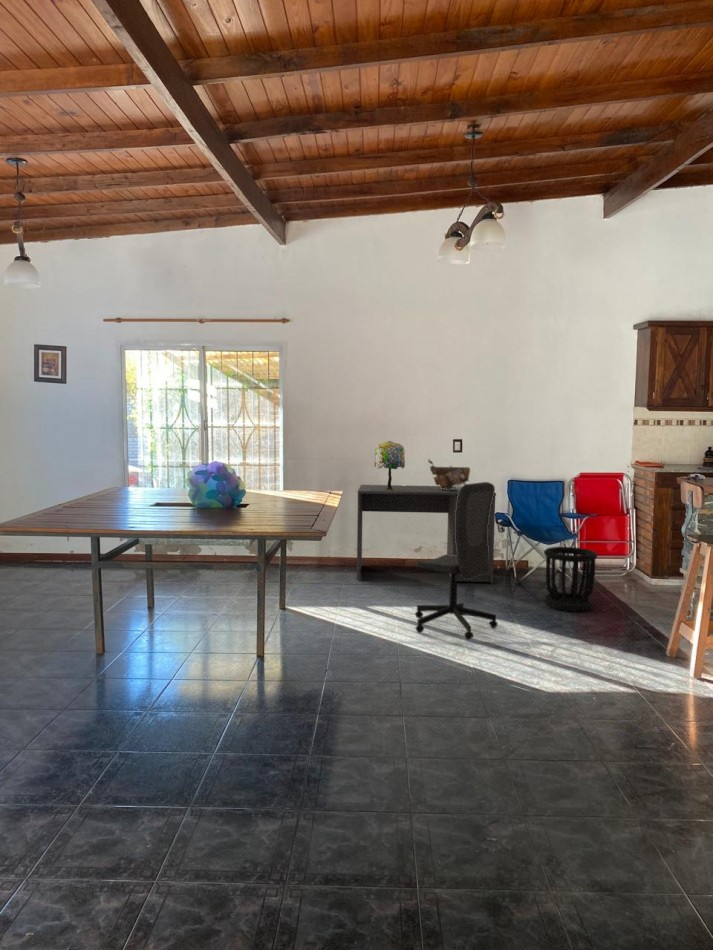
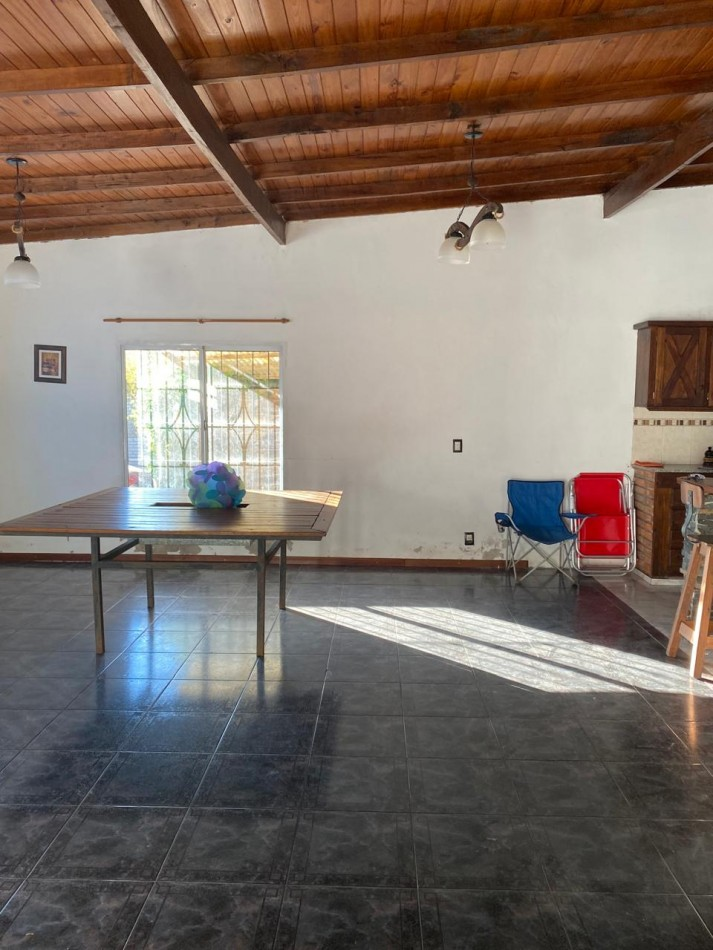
- office chair (456, 555)
- desk (423, 512)
- wastebasket (572, 578)
- stack of books (447, 474)
- table lamp (388, 465)
